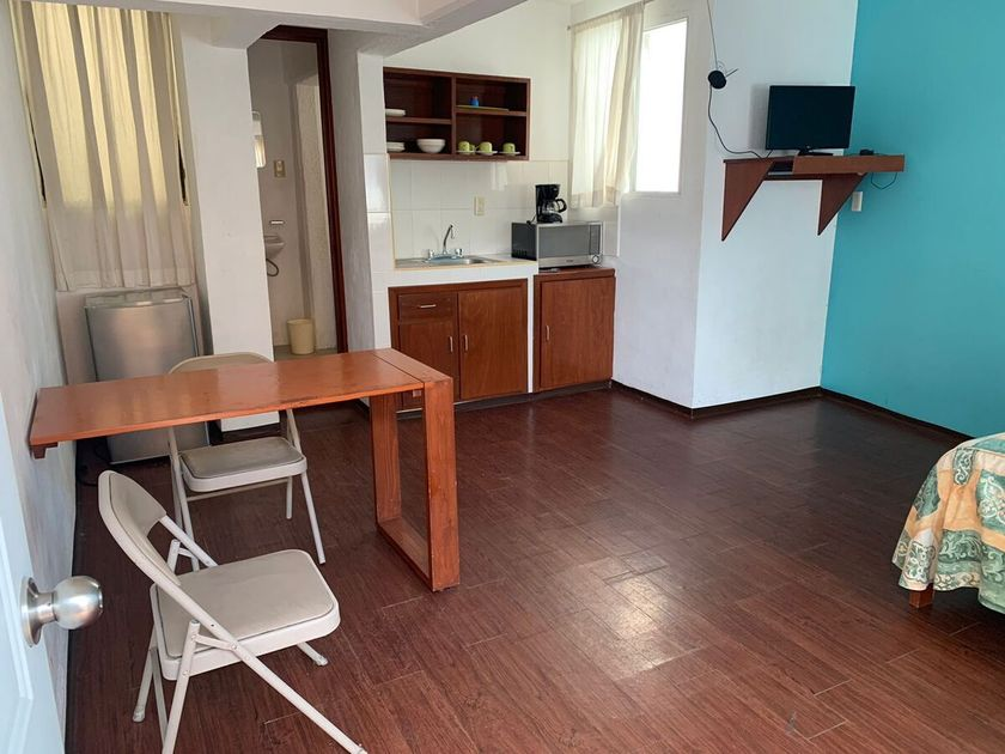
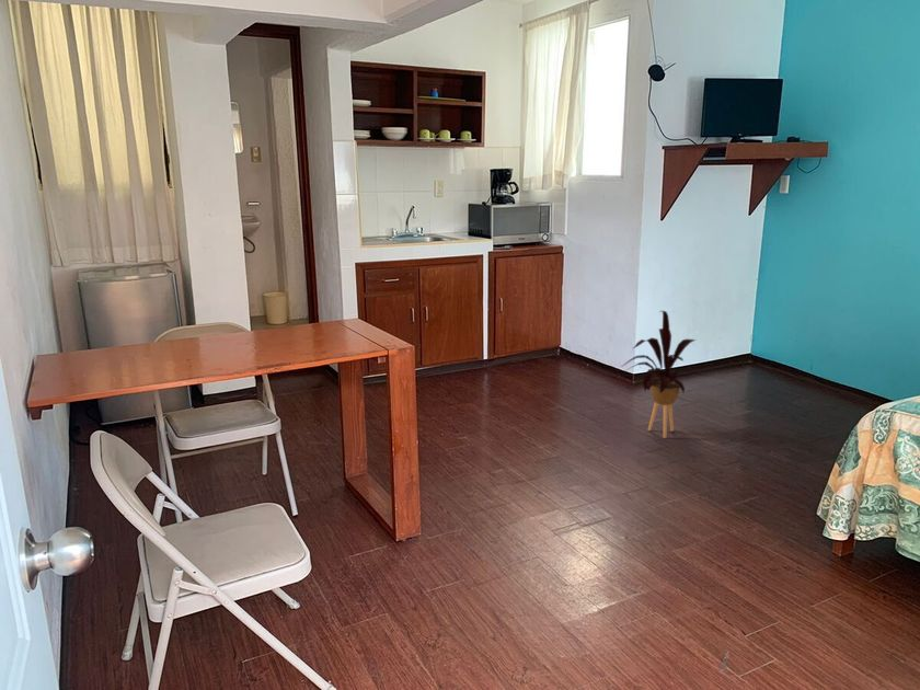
+ house plant (657, 370)
